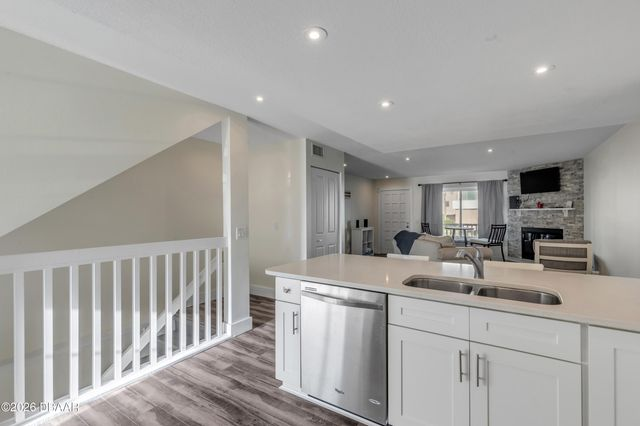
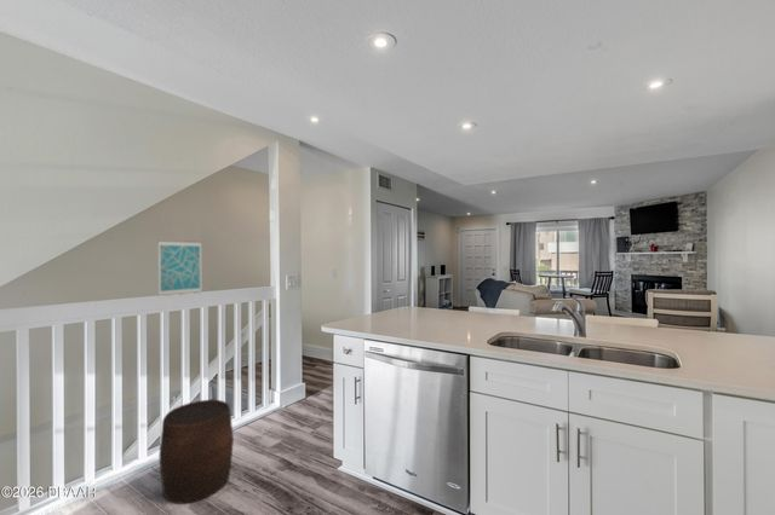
+ stool (197, 447)
+ wall art (180, 267)
